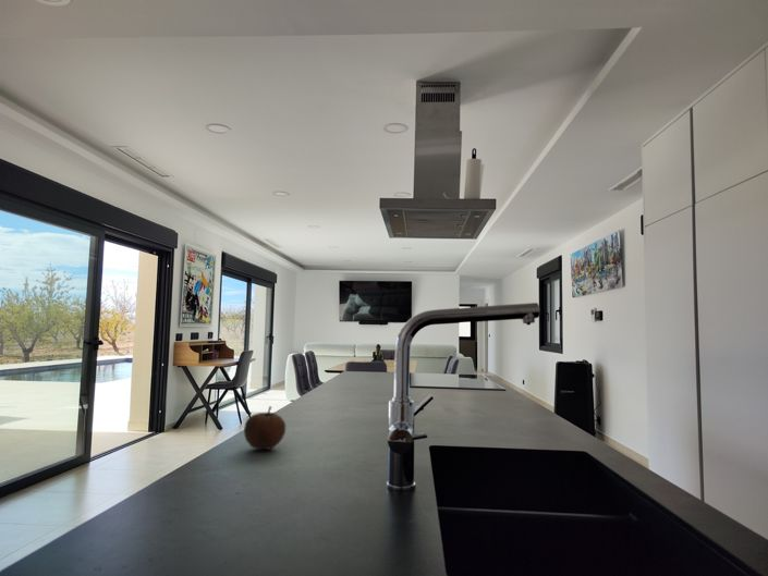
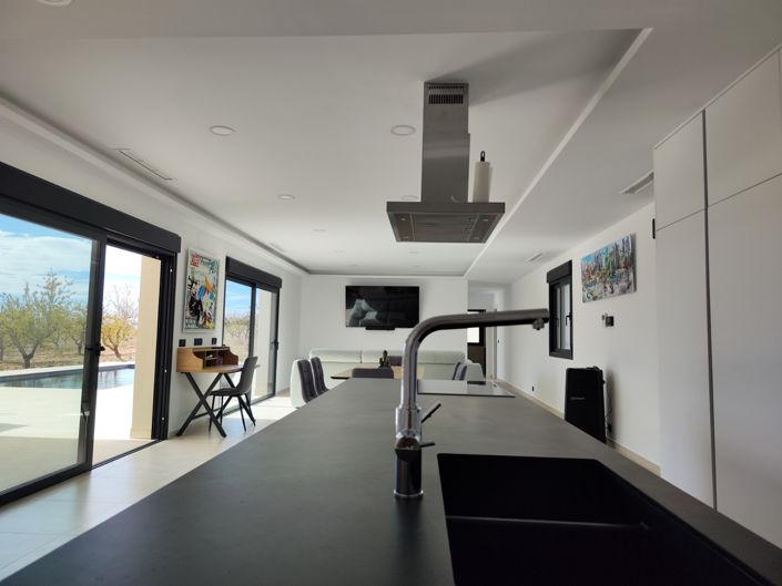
- fruit (265, 427)
